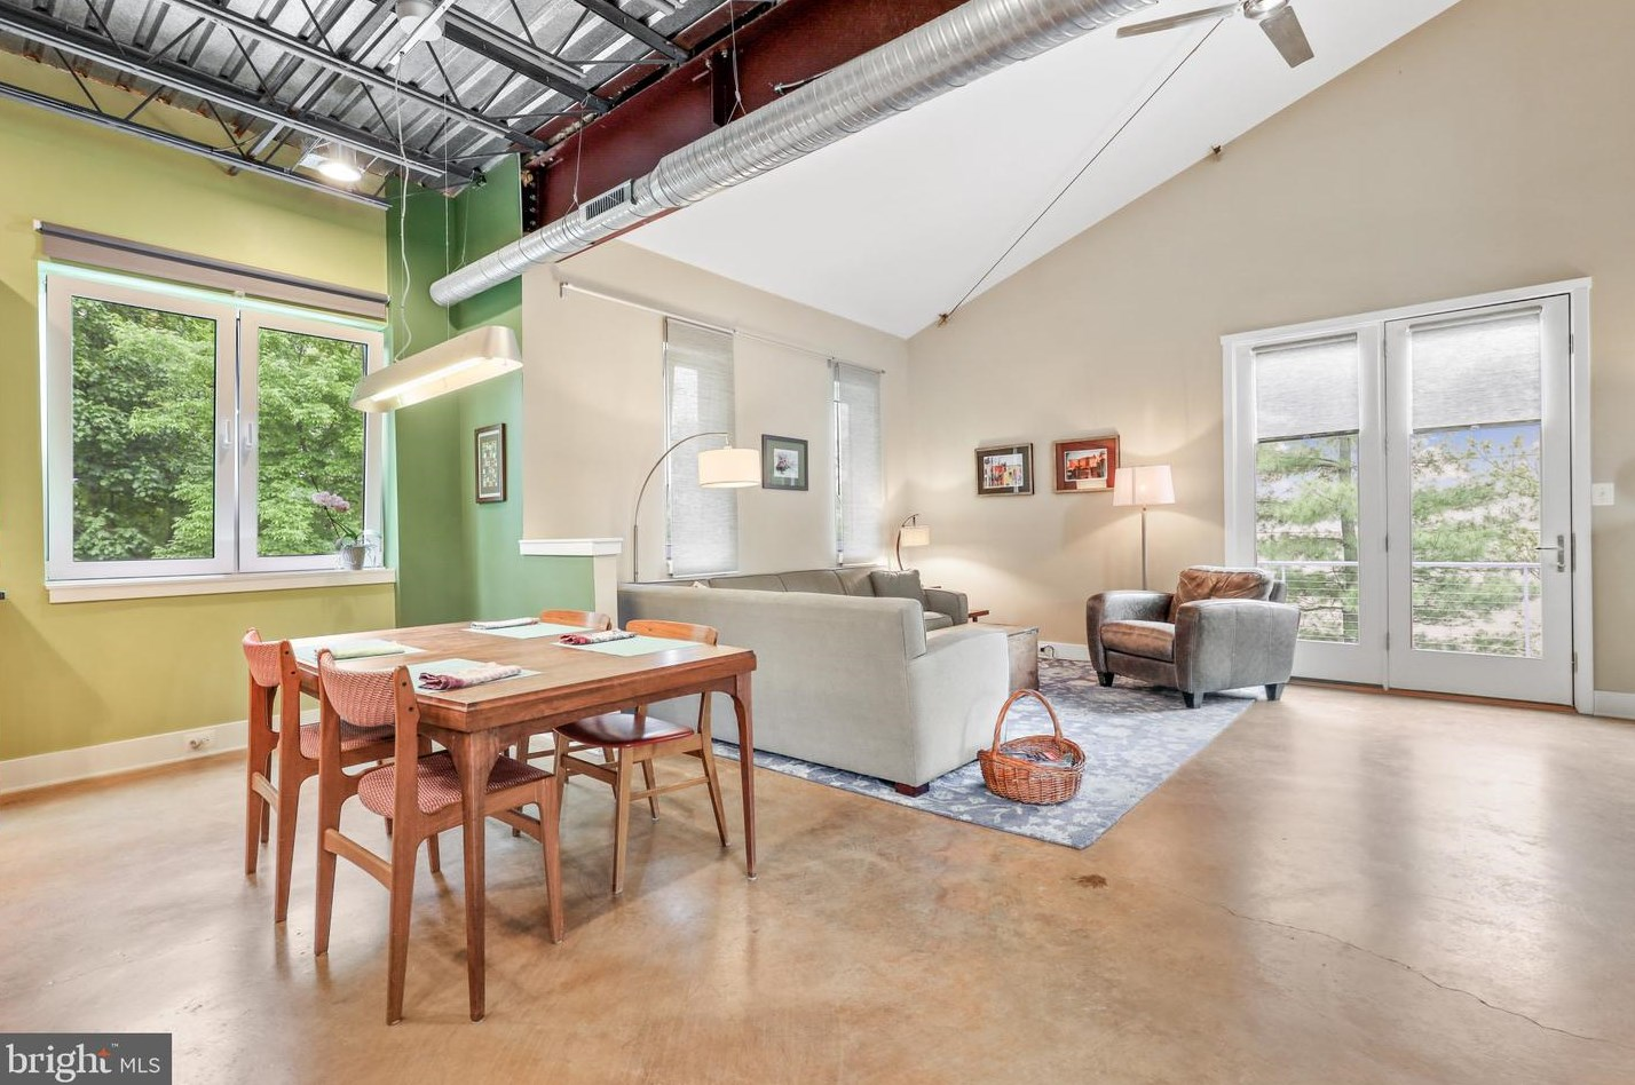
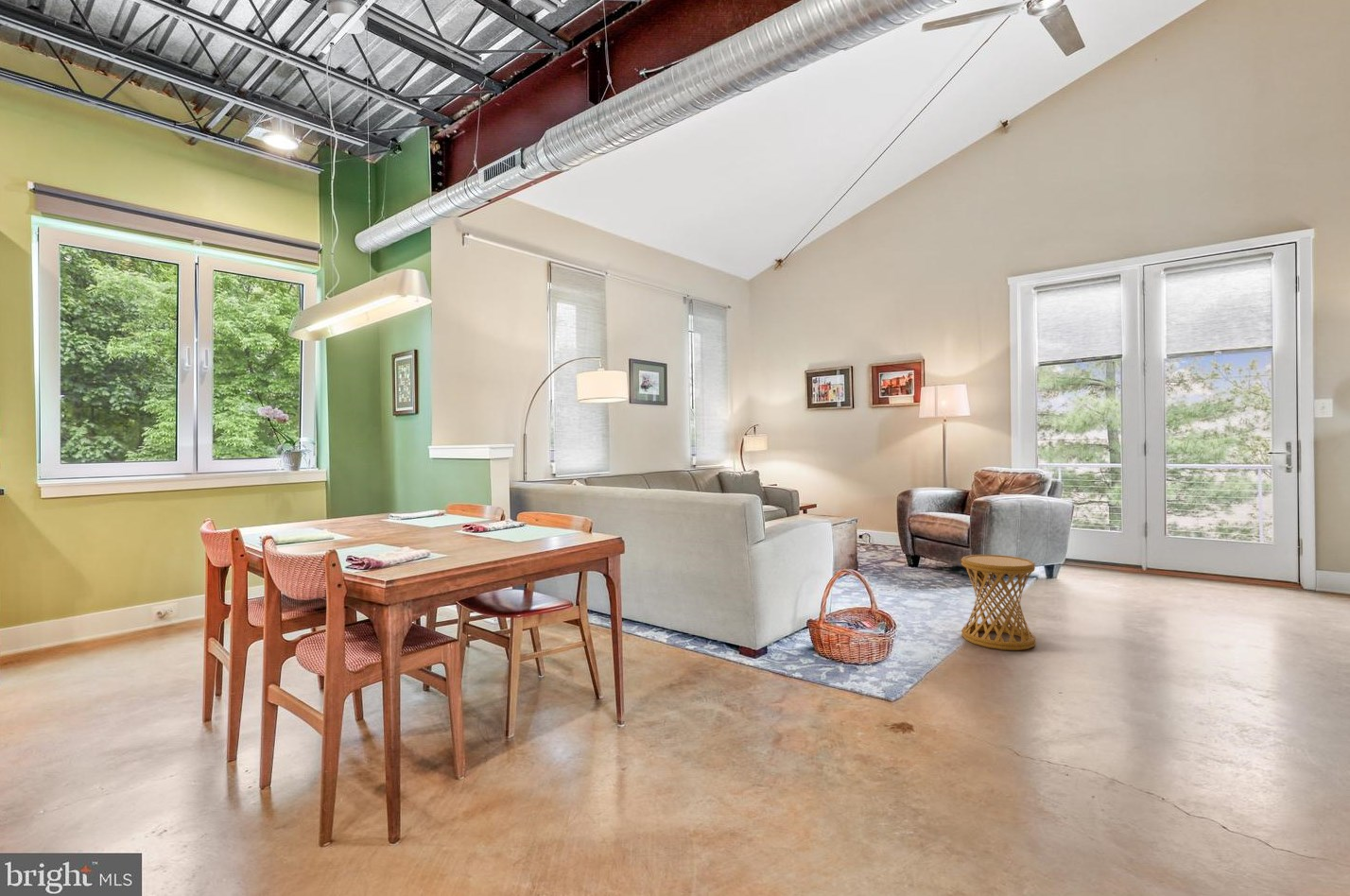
+ side table (998, 599)
